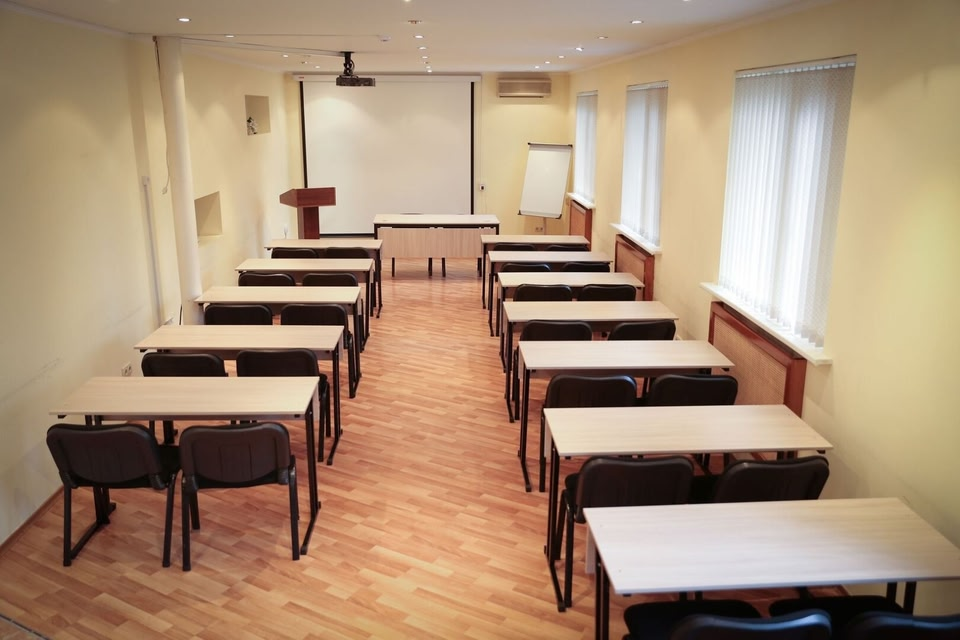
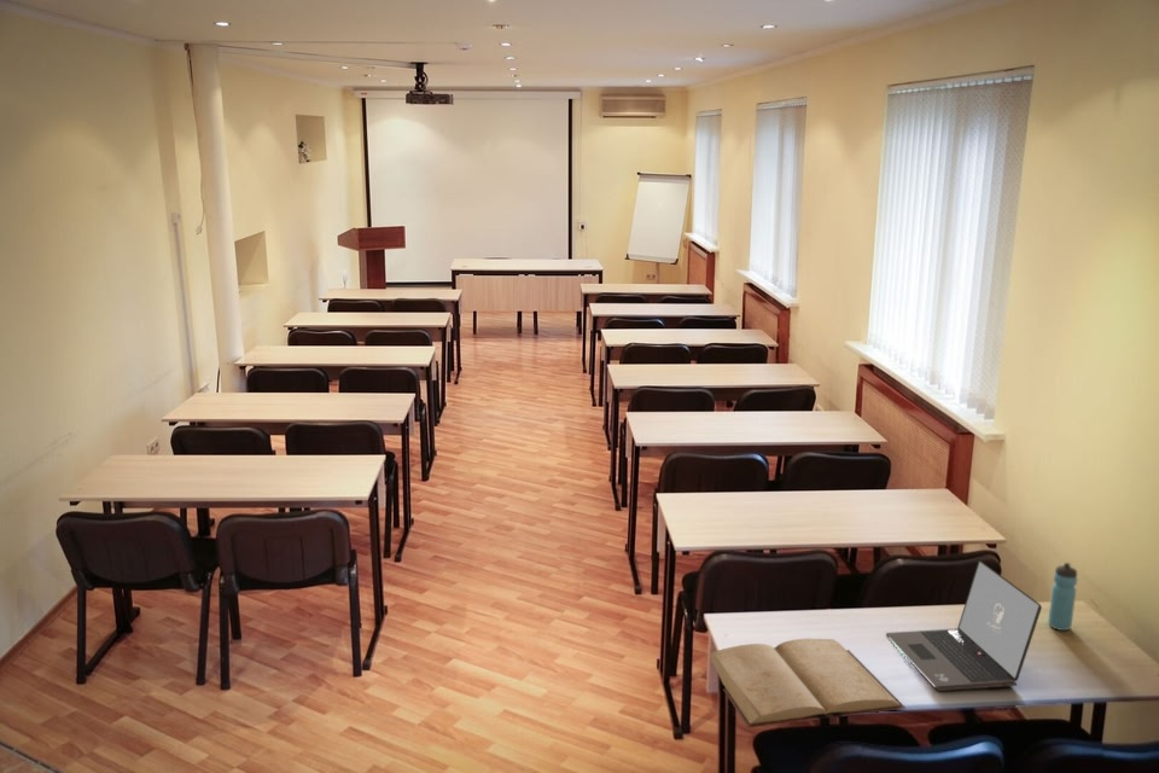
+ water bottle (1062, 594)
+ laptop (960, 621)
+ book (798, 675)
